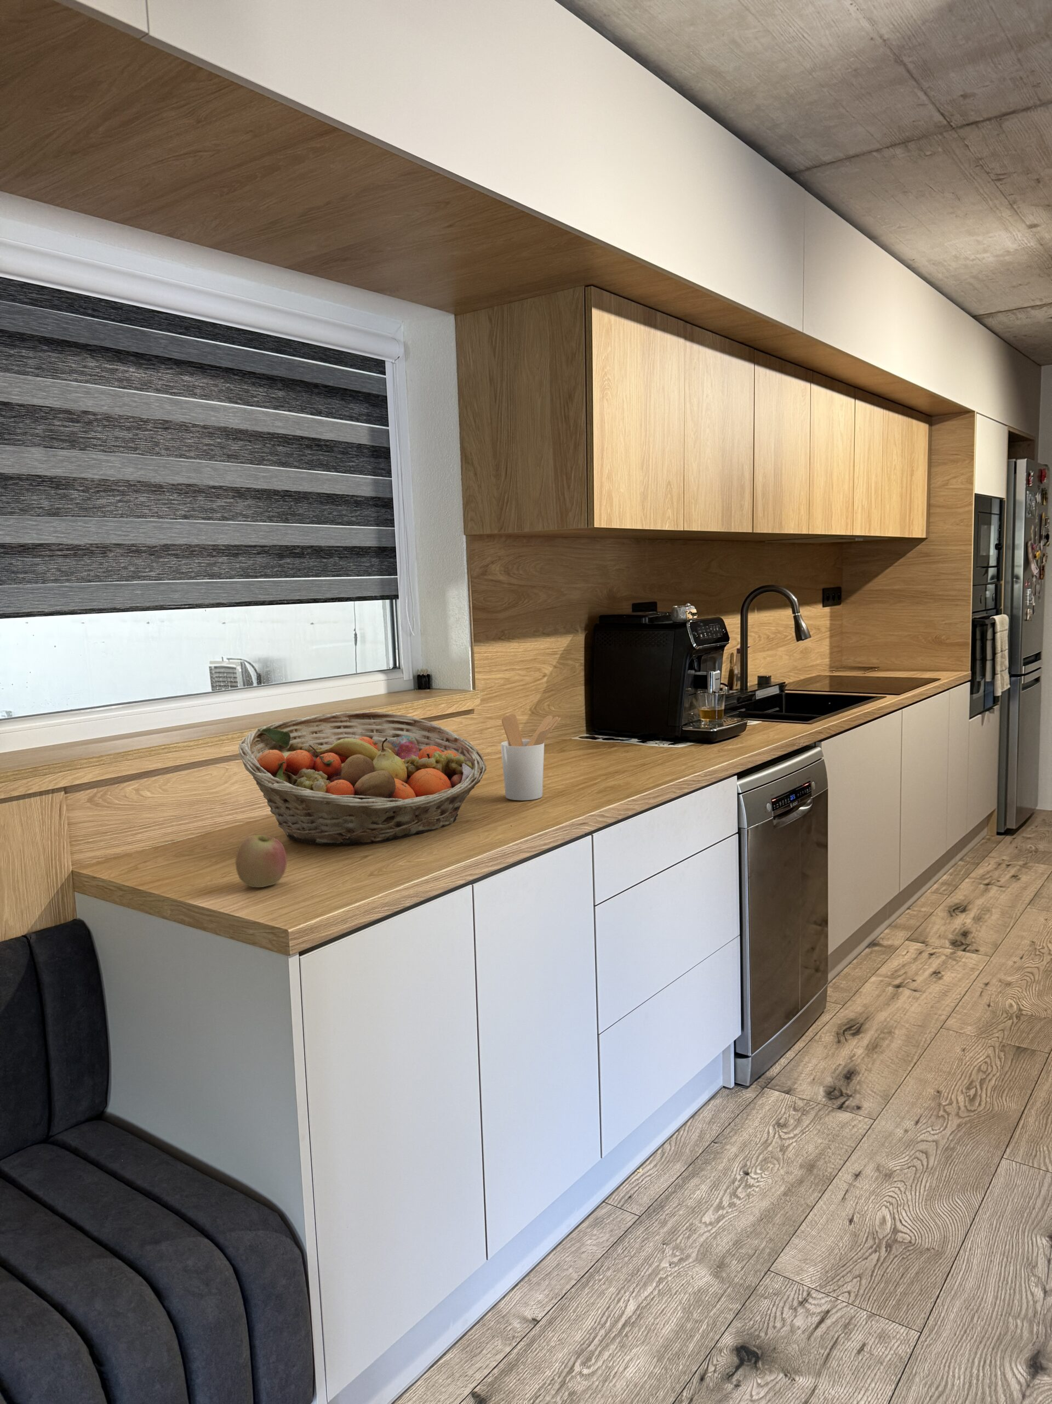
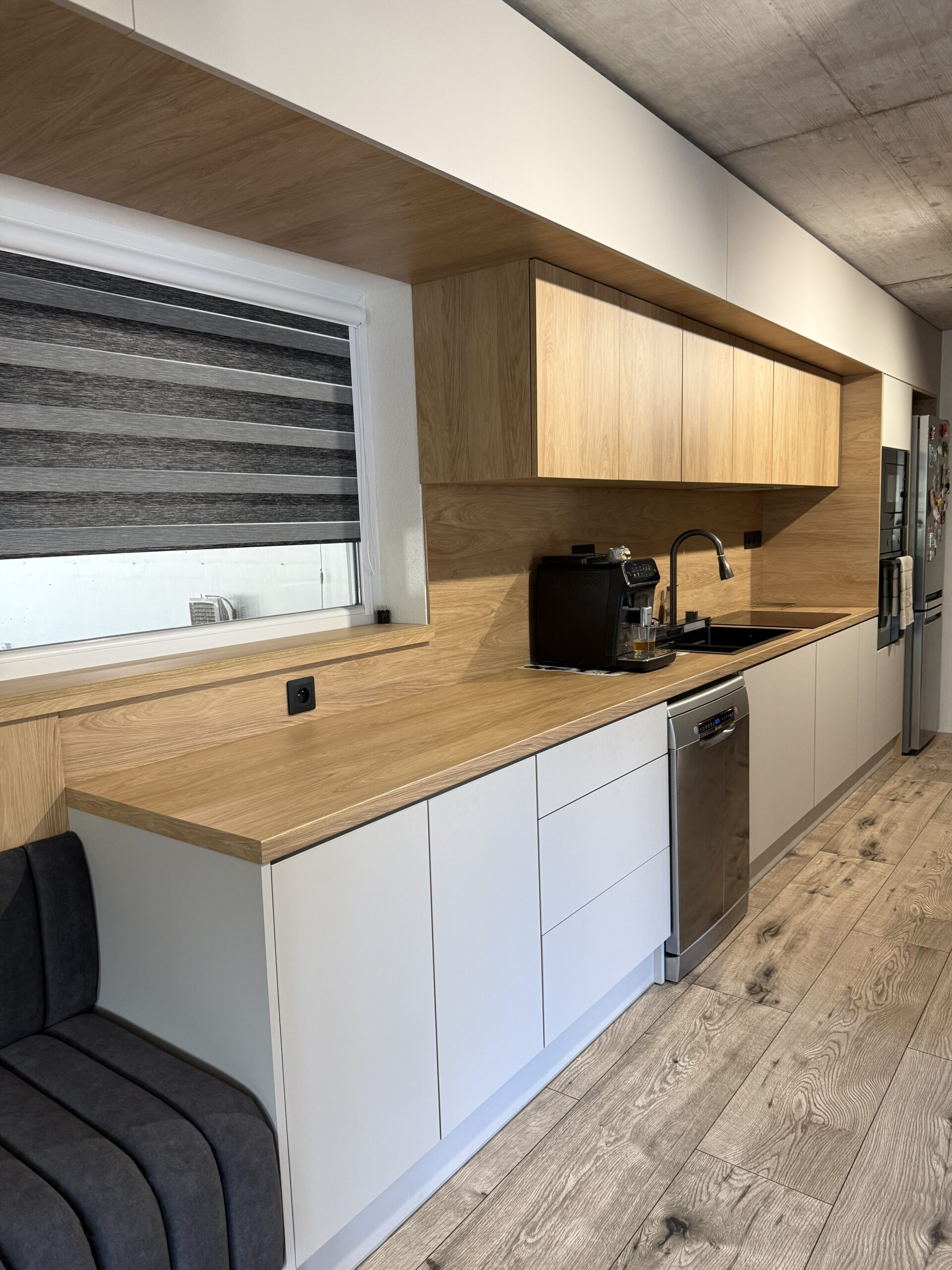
- apple (261, 860)
- fruit basket (366, 773)
- utensil holder (532, 755)
